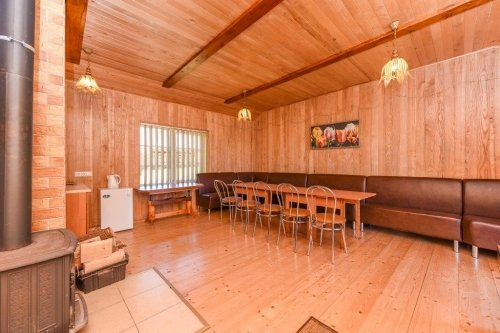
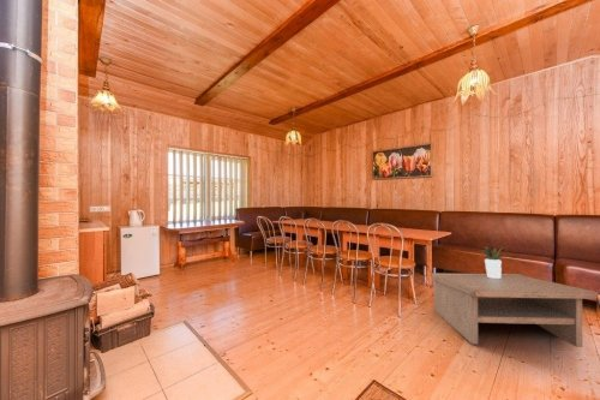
+ potted plant (493, 262)
+ coffee table (500, 303)
